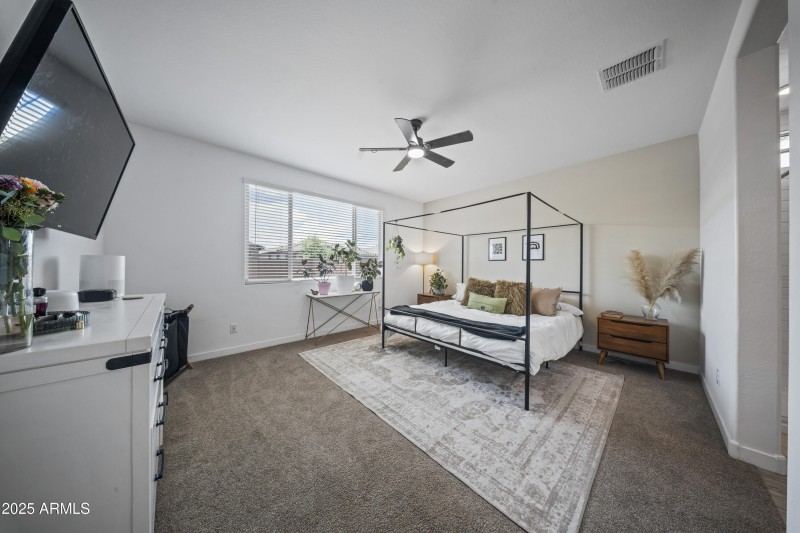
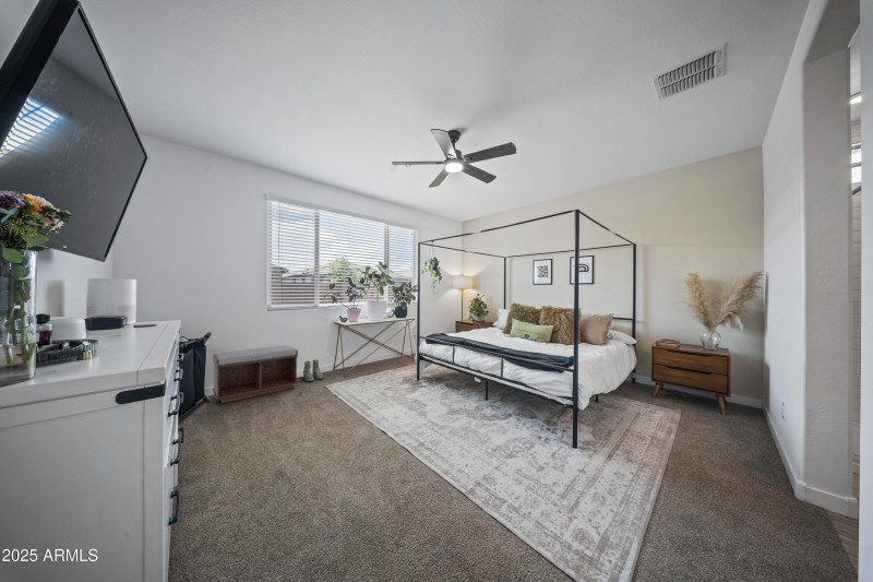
+ bench (256, 370)
+ boots (312, 369)
